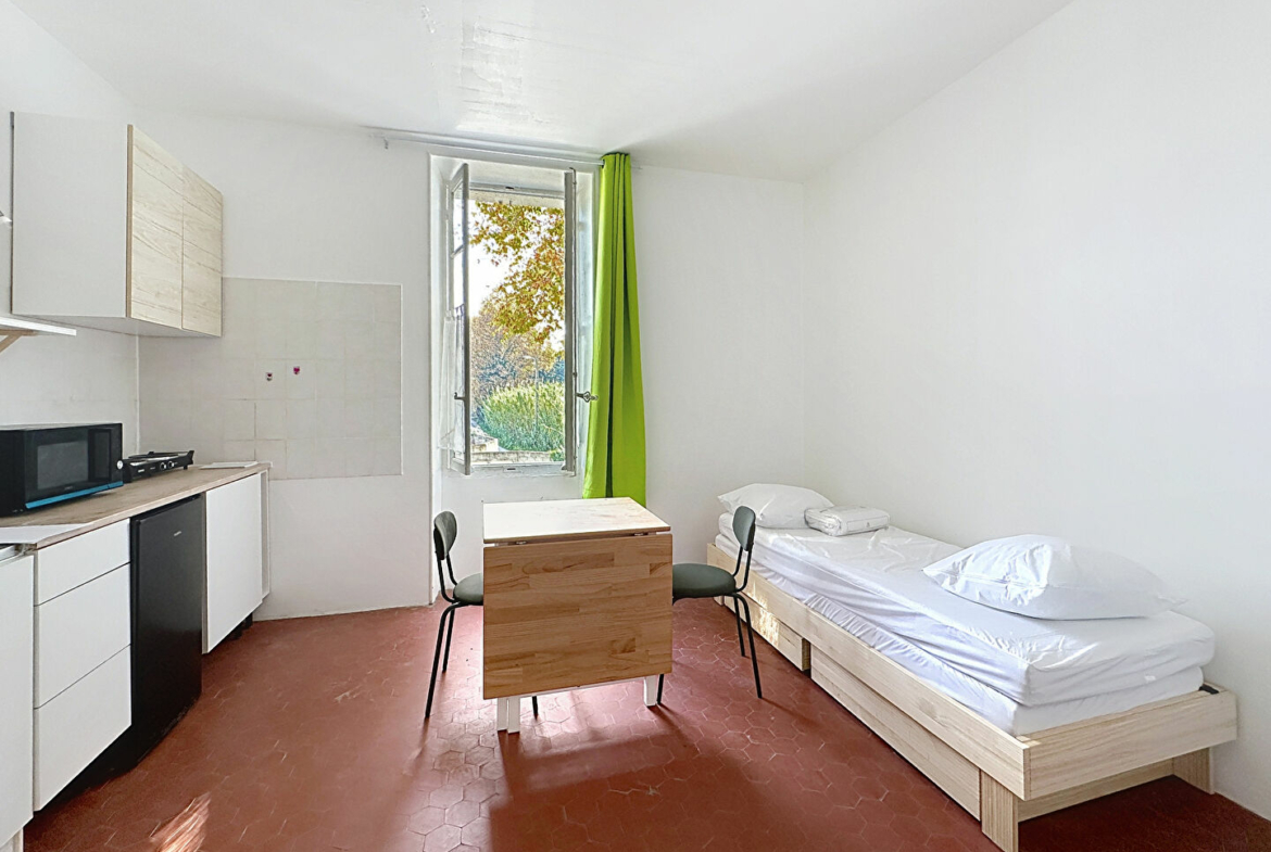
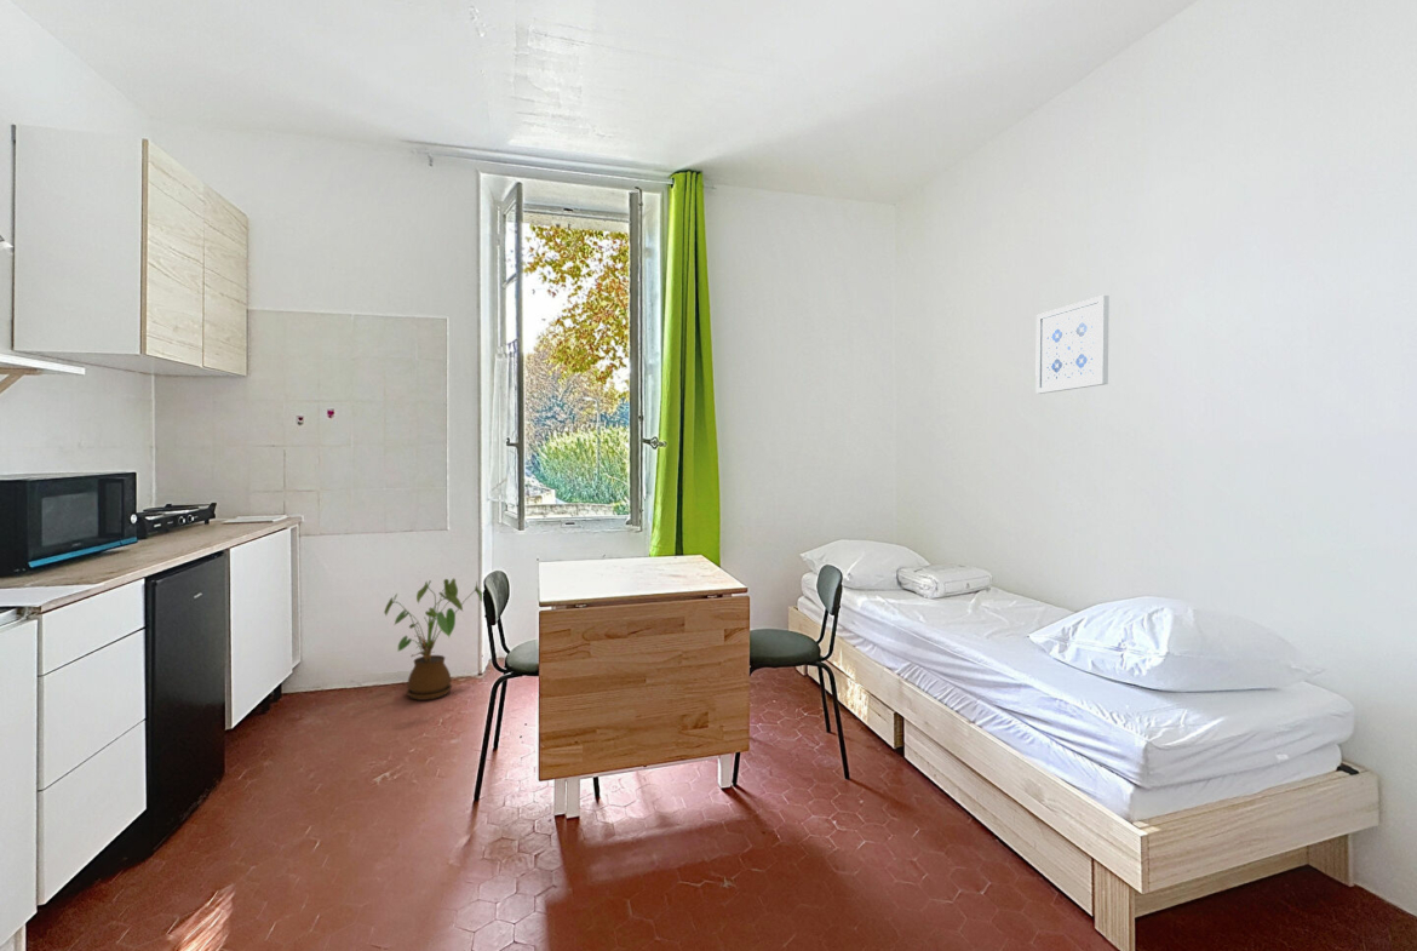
+ wall art (1069, 346)
+ house plant (435, 638)
